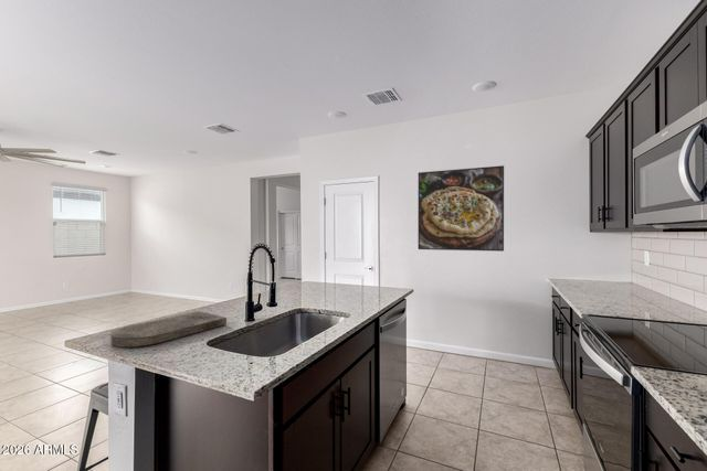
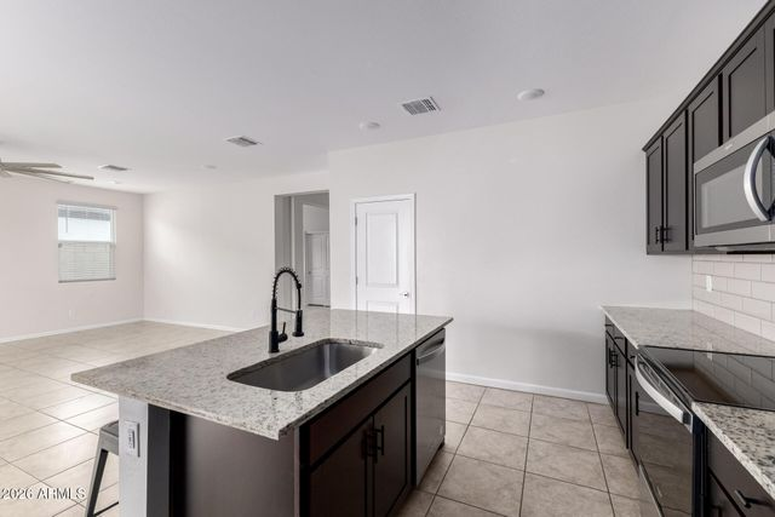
- cutting board (168, 328)
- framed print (458, 210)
